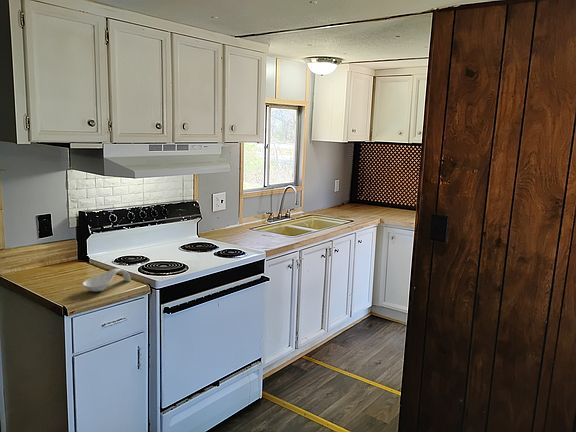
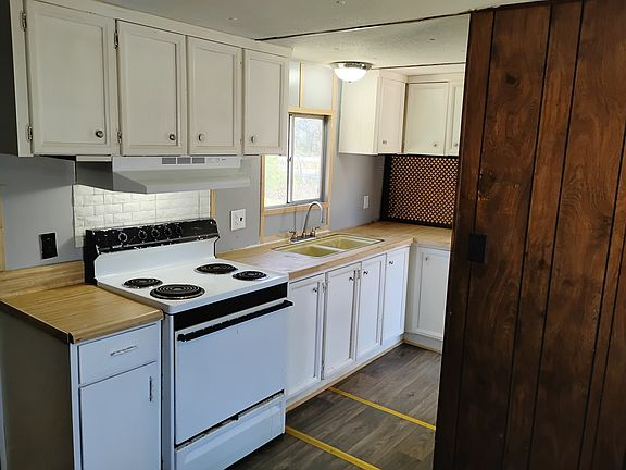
- spoon rest (107, 279)
